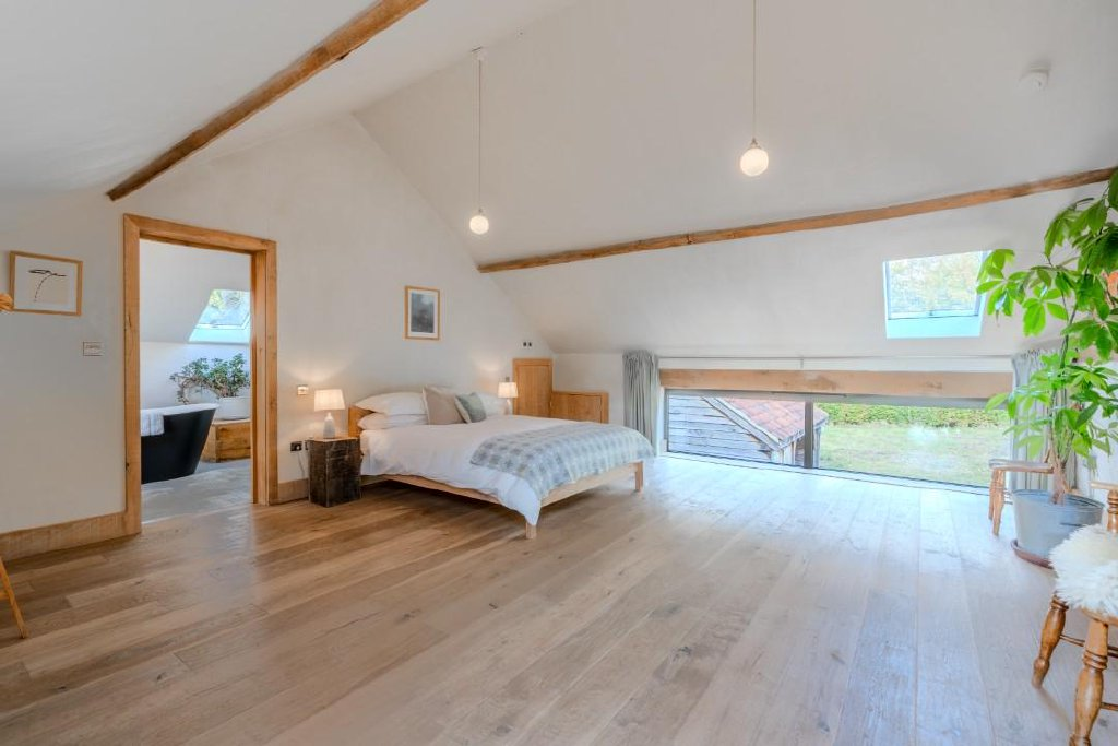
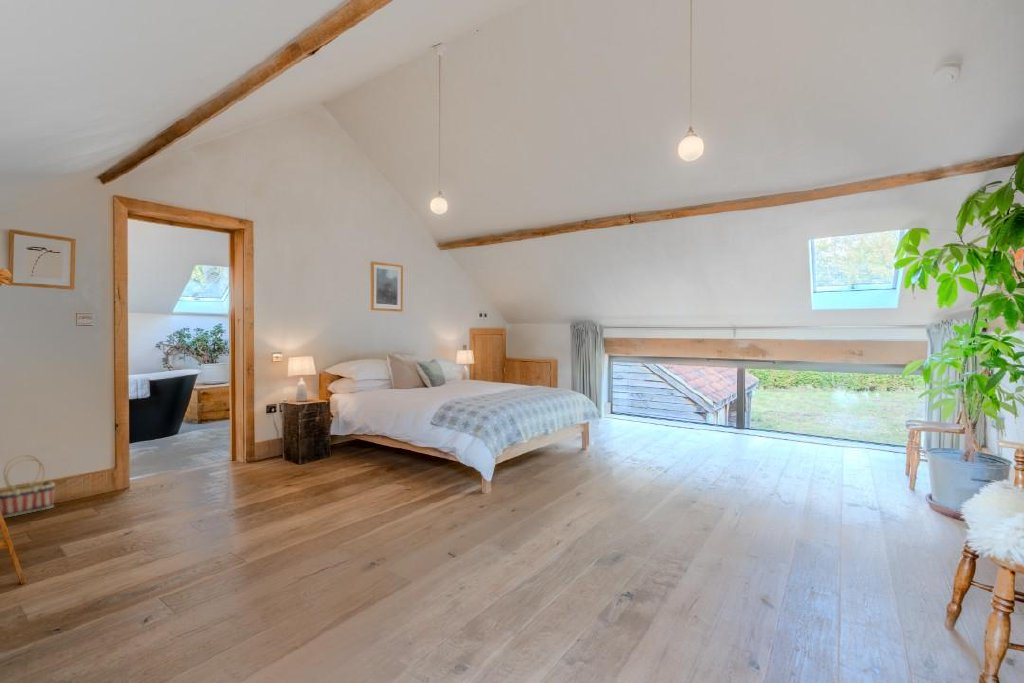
+ basket (25, 484)
